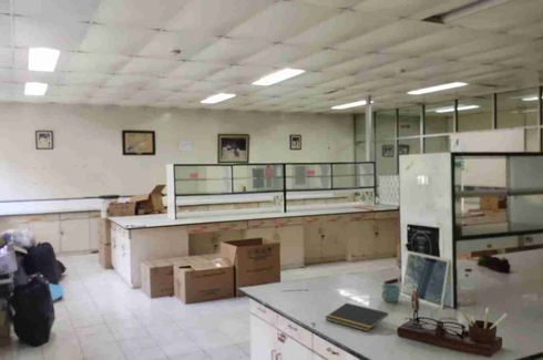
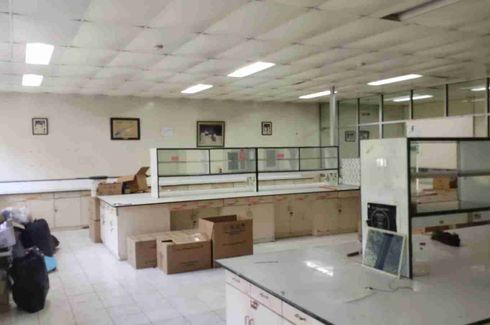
- notepad (356, 316)
- desk organizer (451, 322)
- mug (389, 294)
